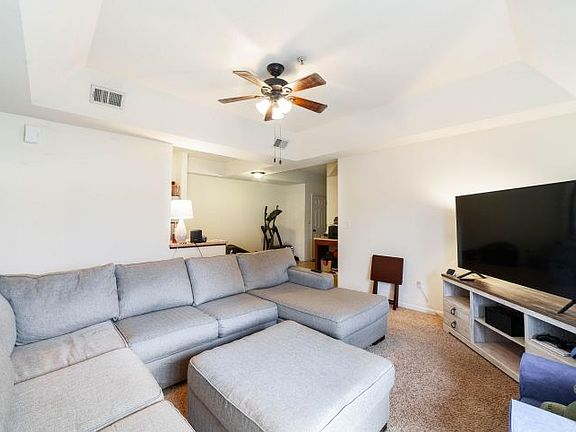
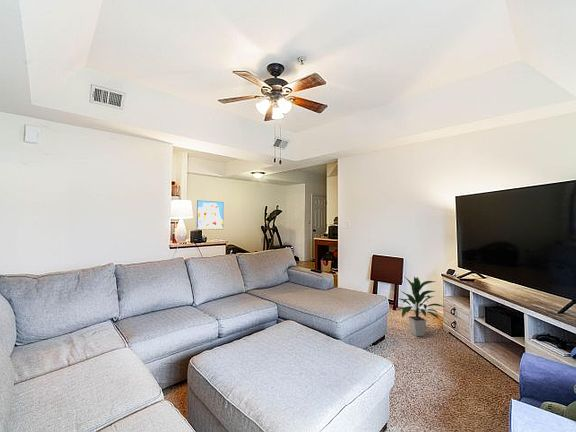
+ indoor plant (417, 304)
+ wall art (210, 215)
